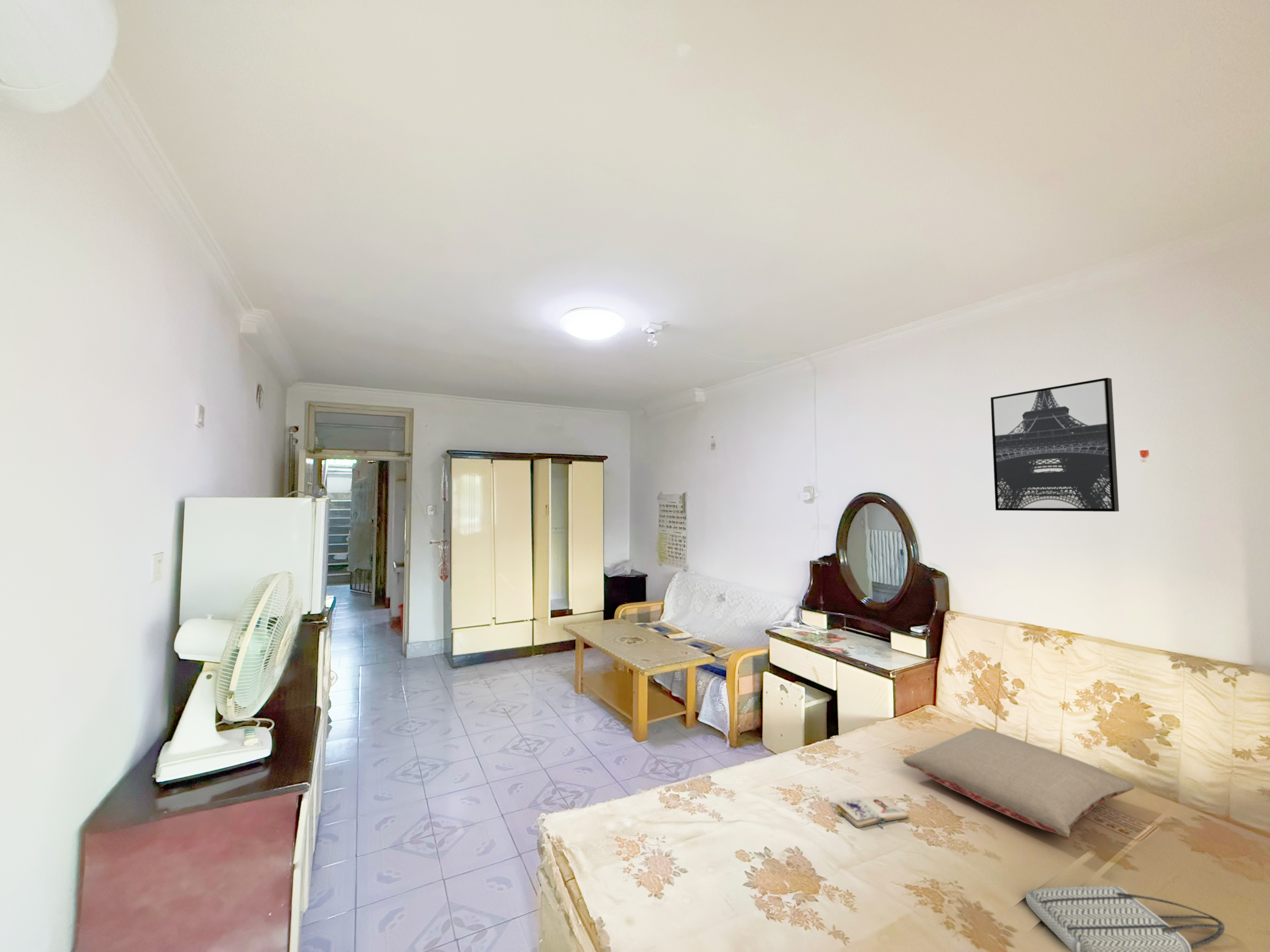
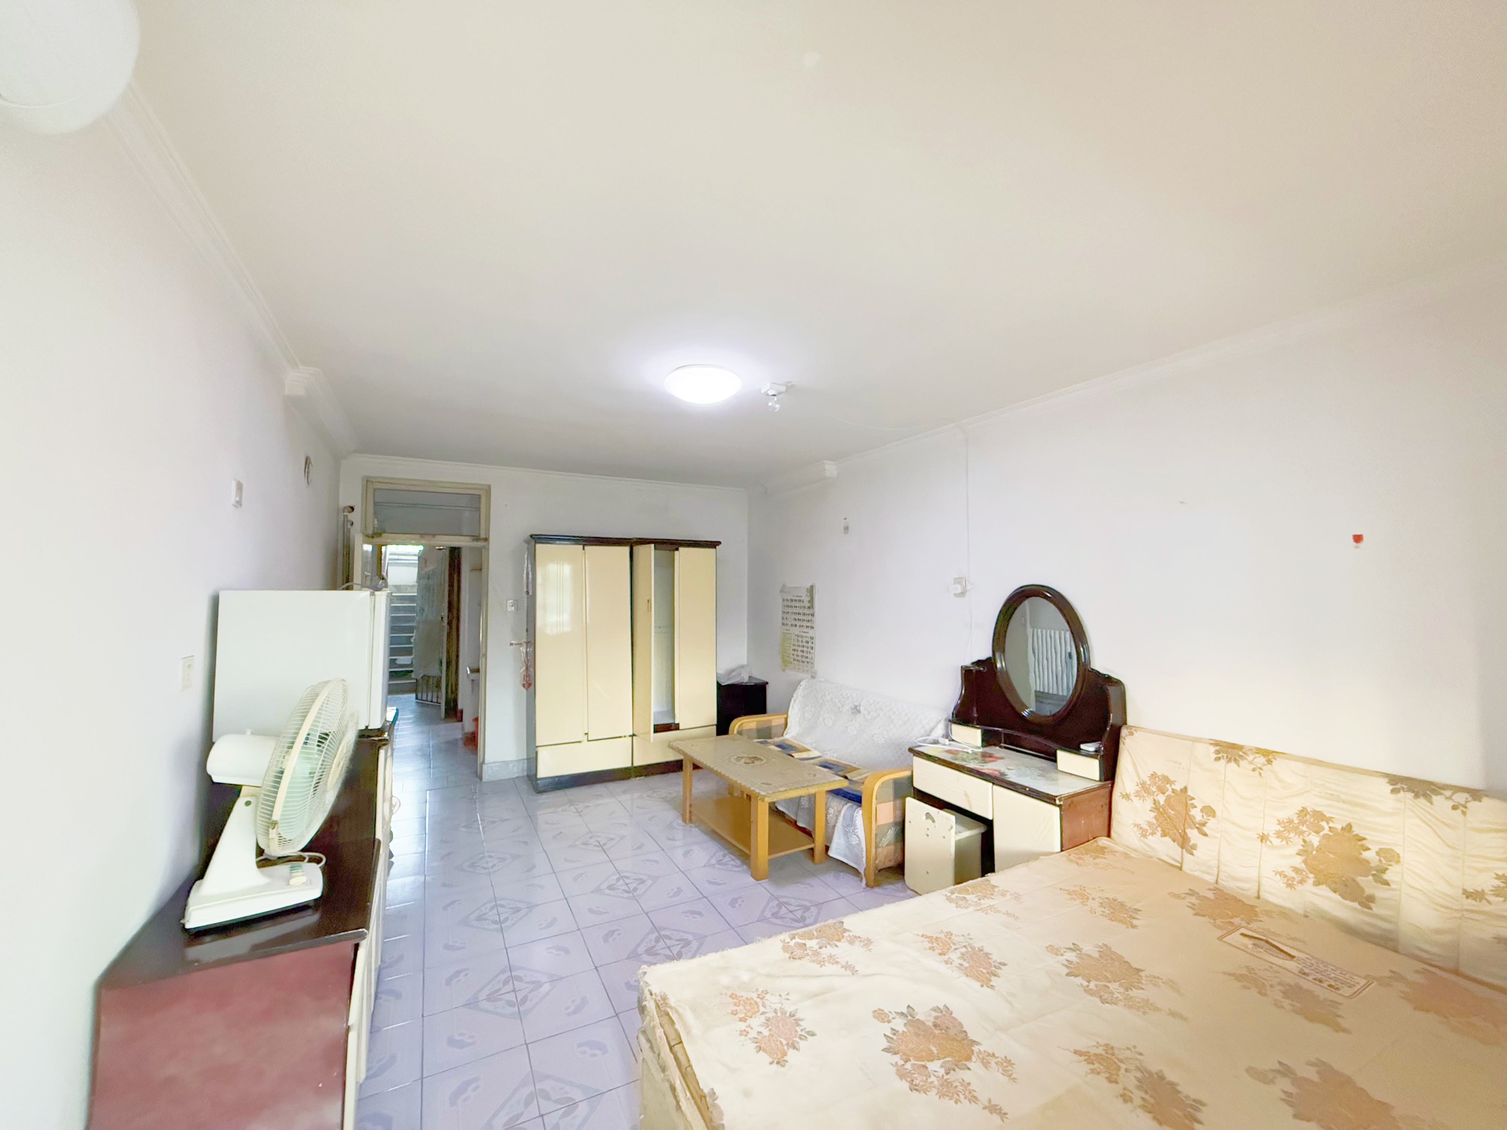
- paperback book (868, 811)
- tote bag (1133, 921)
- wall art (1049, 449)
- pillow (1012, 772)
